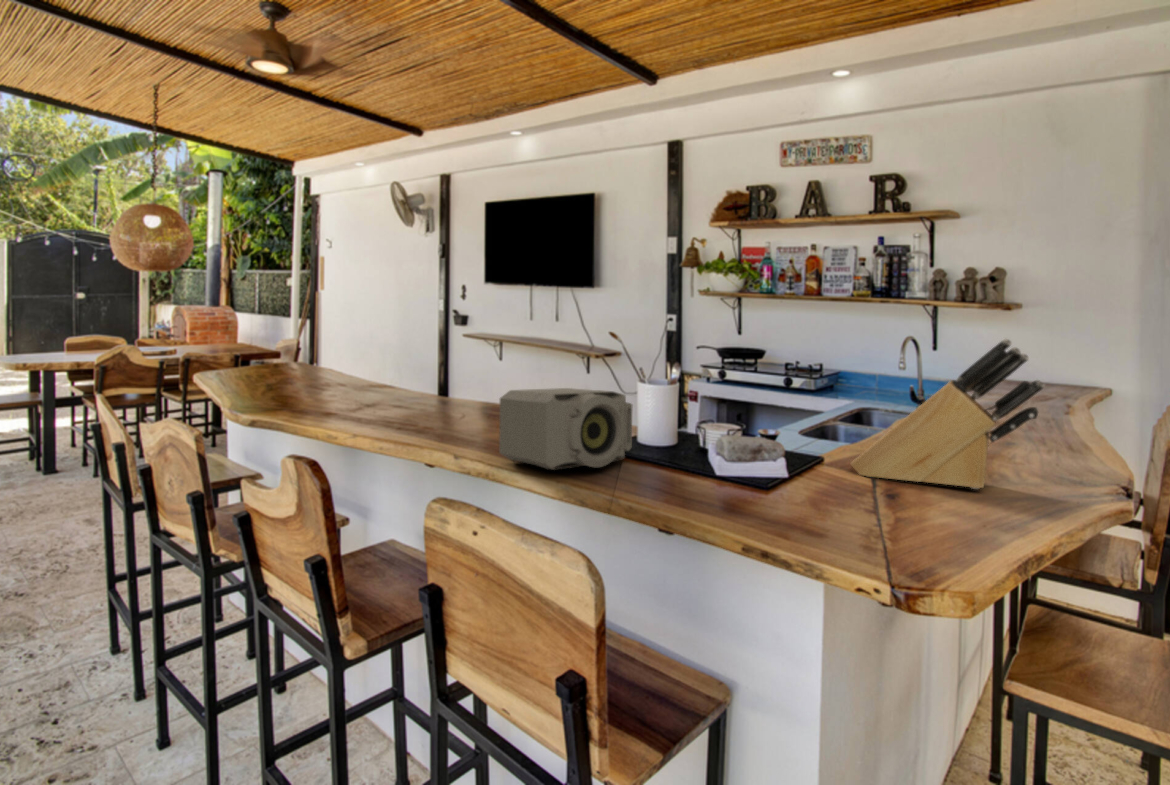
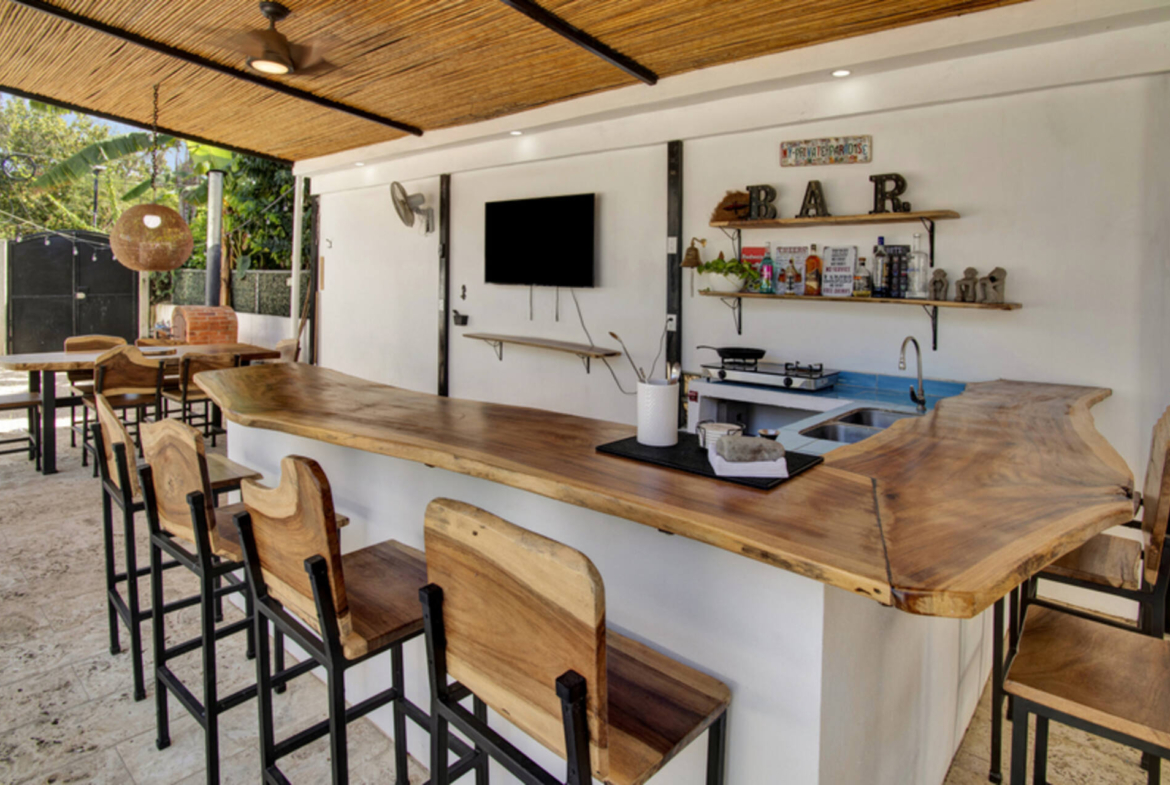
- knife block (943, 410)
- speaker (573, 427)
